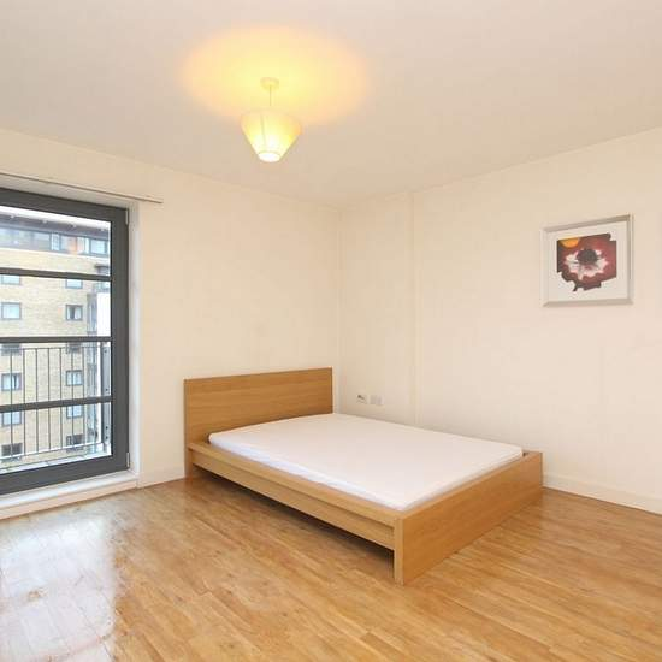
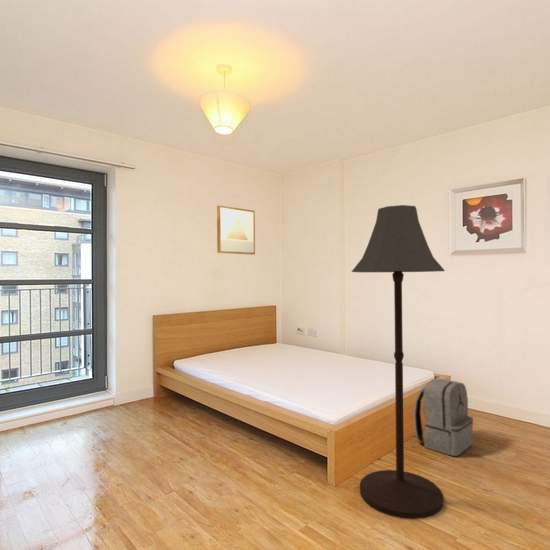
+ wall art (236, 231)
+ backpack (442, 412)
+ floor lamp (398, 351)
